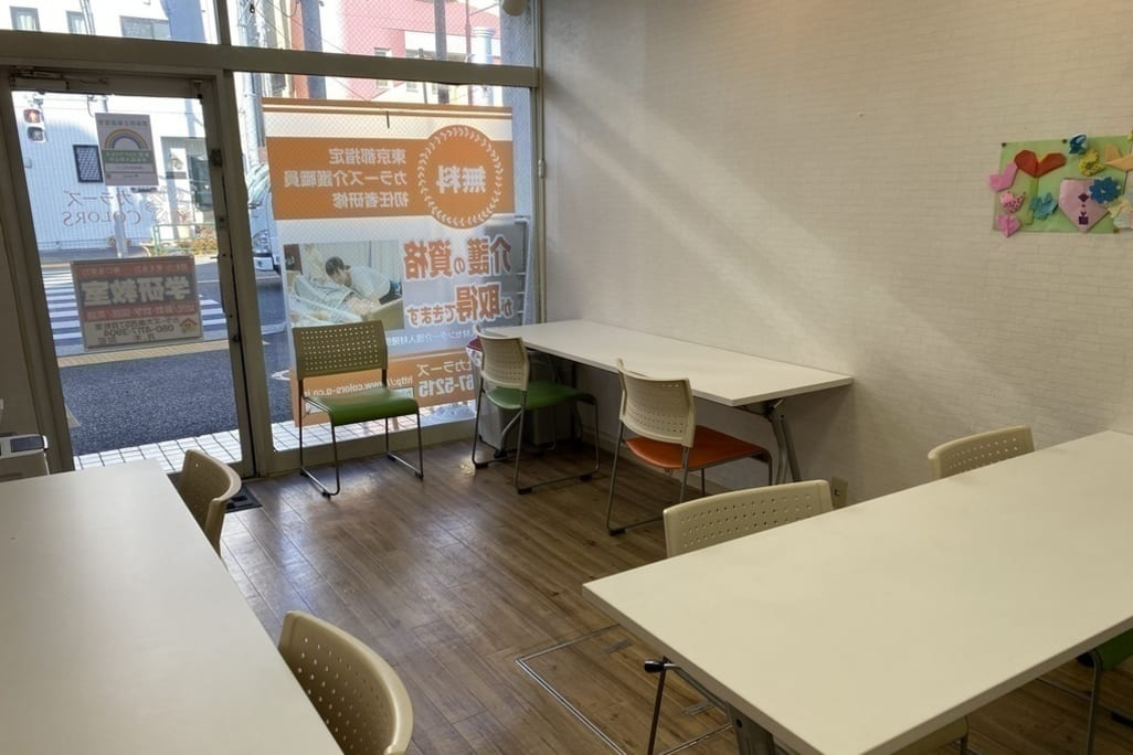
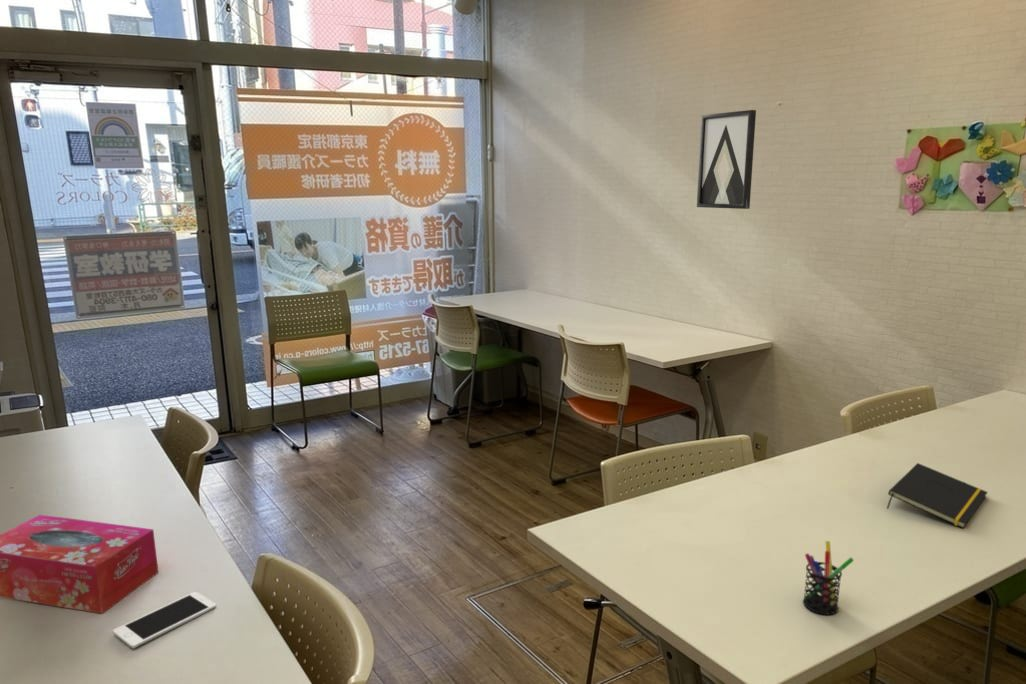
+ notepad (938, 493)
+ pen holder (827, 576)
+ tissue box (68, 560)
+ wall art (724, 161)
+ cell phone (166, 618)
